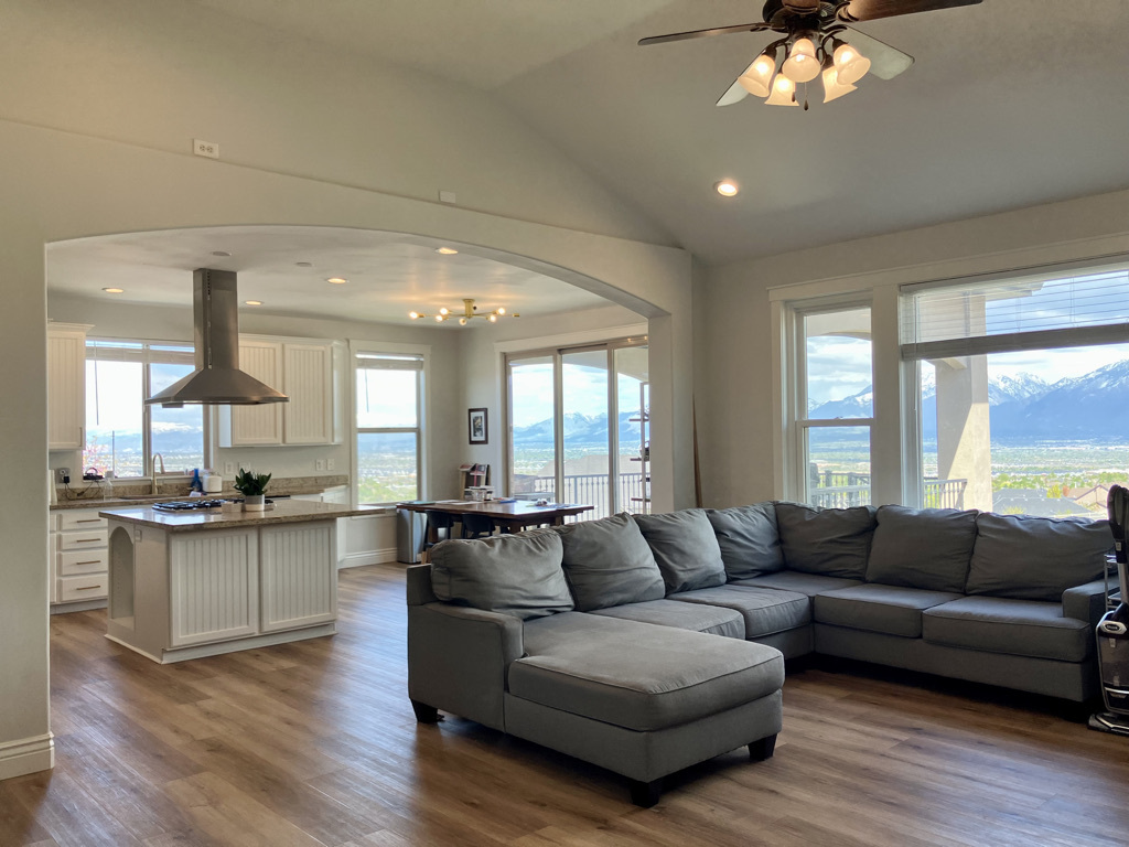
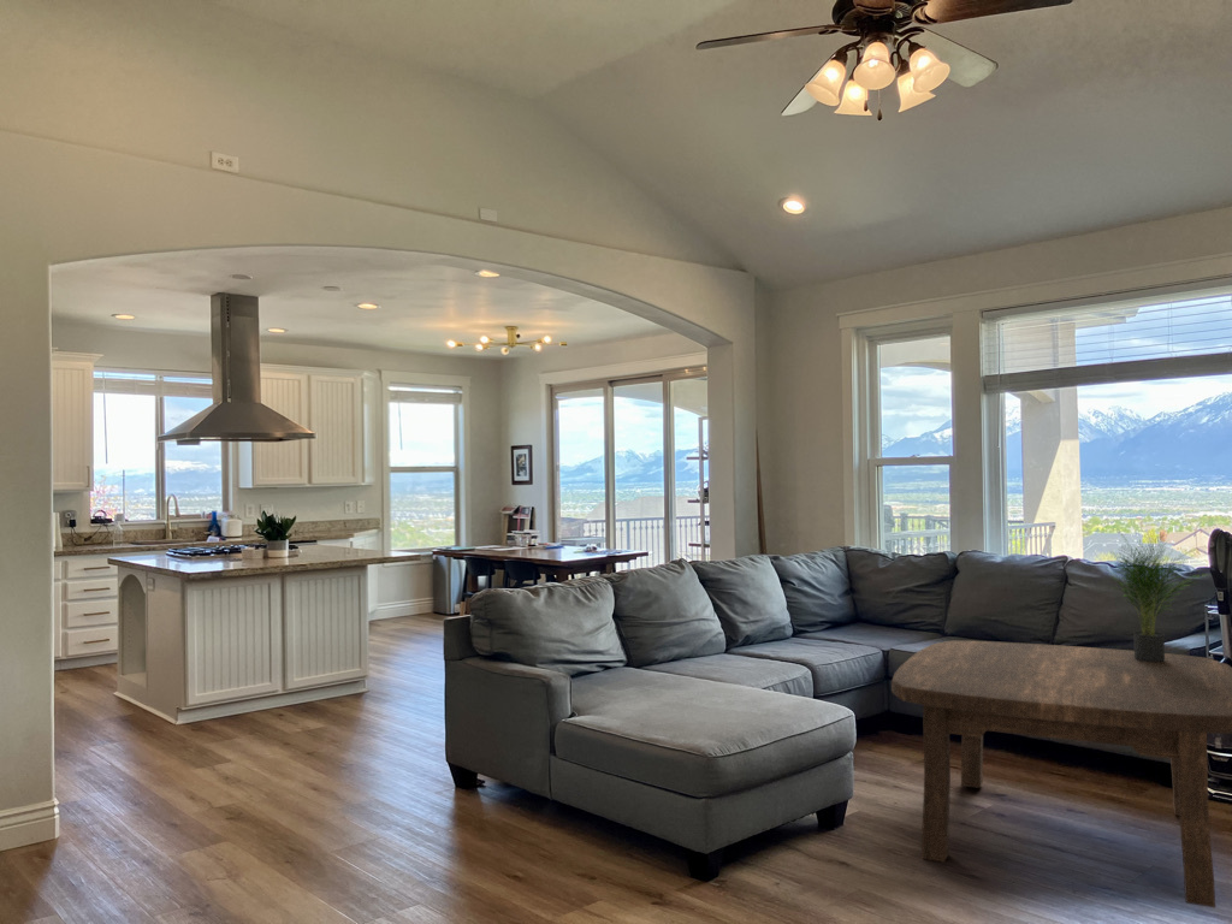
+ coffee table (1067, 739)
+ potted plant (1155, 592)
